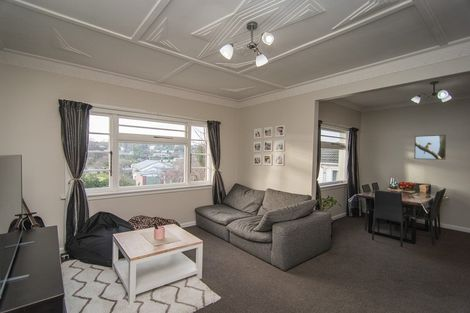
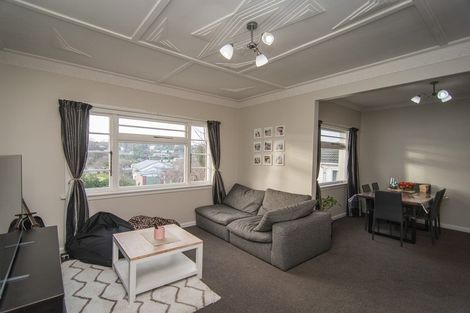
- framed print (429, 147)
